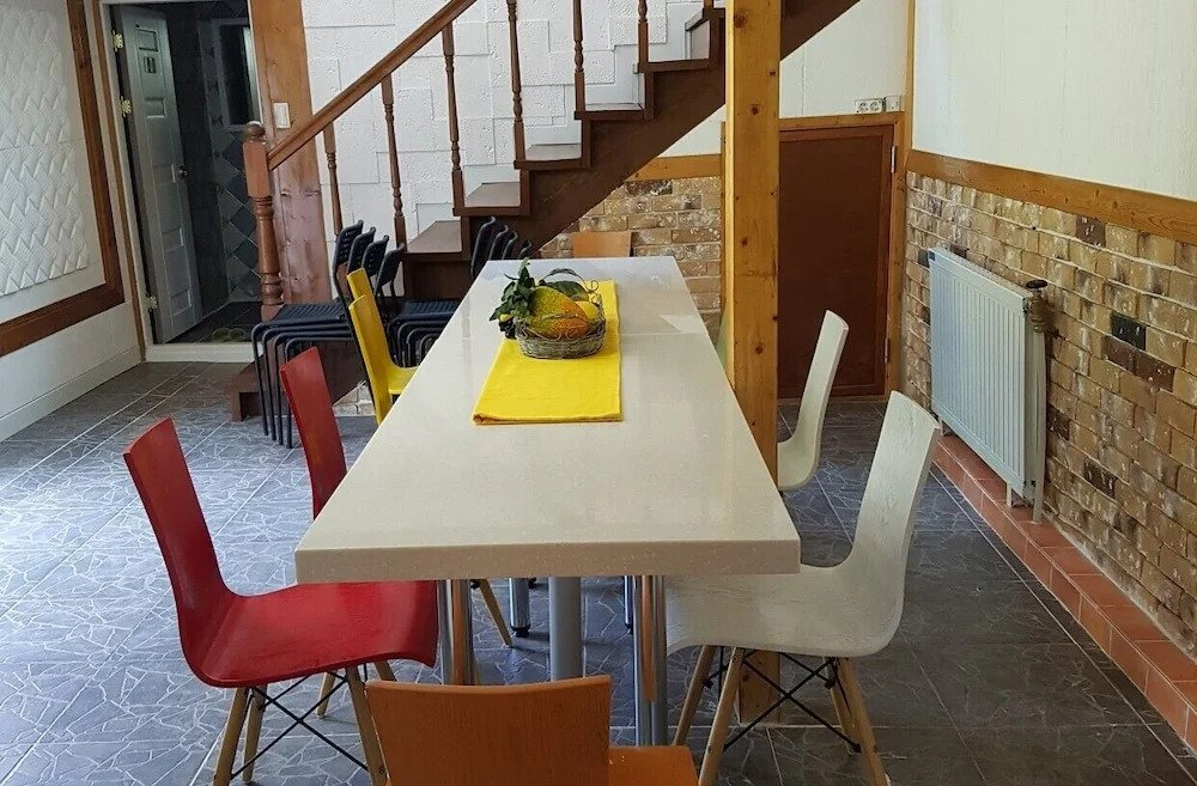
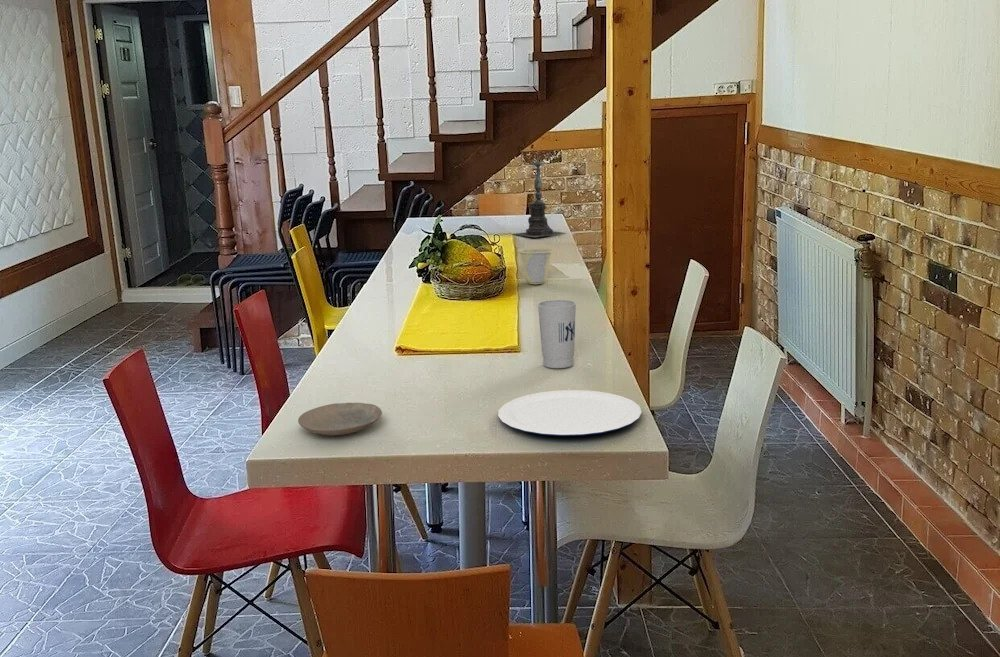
+ plate (569, 413)
+ cup (535, 266)
+ plate (340, 421)
+ cup (557, 334)
+ candle holder (538, 192)
